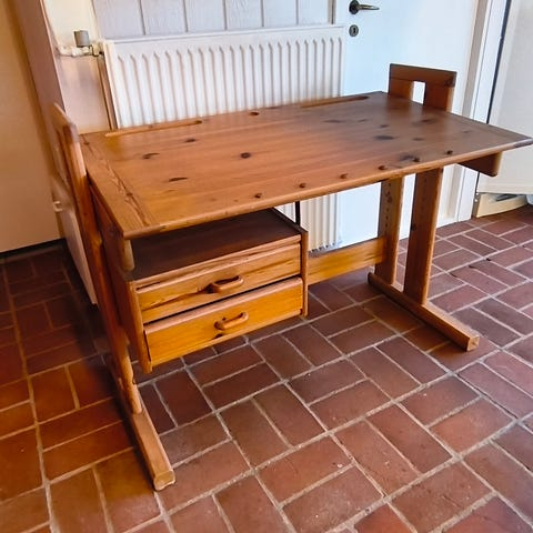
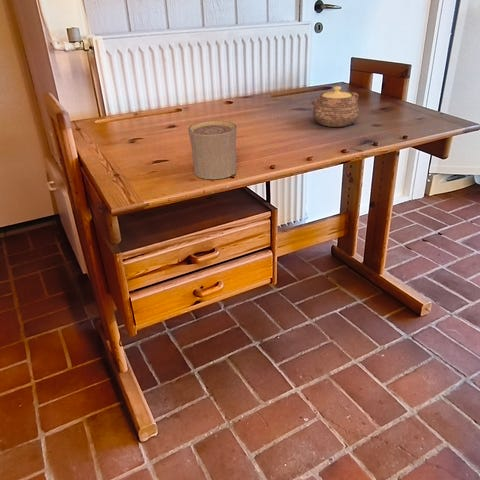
+ teapot (334, 105)
+ cup (213, 149)
